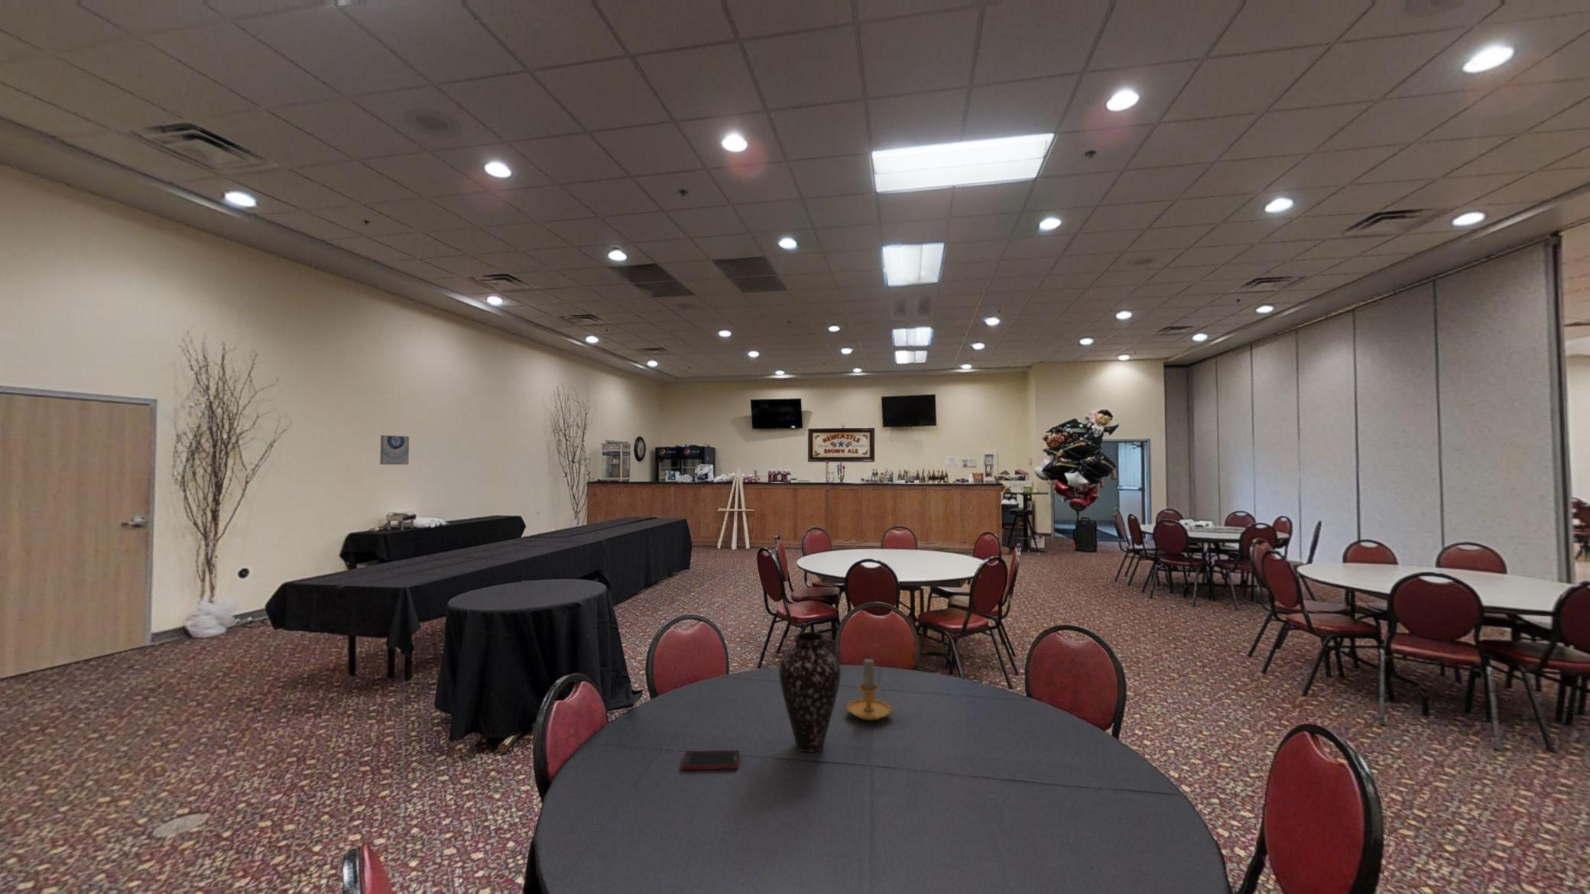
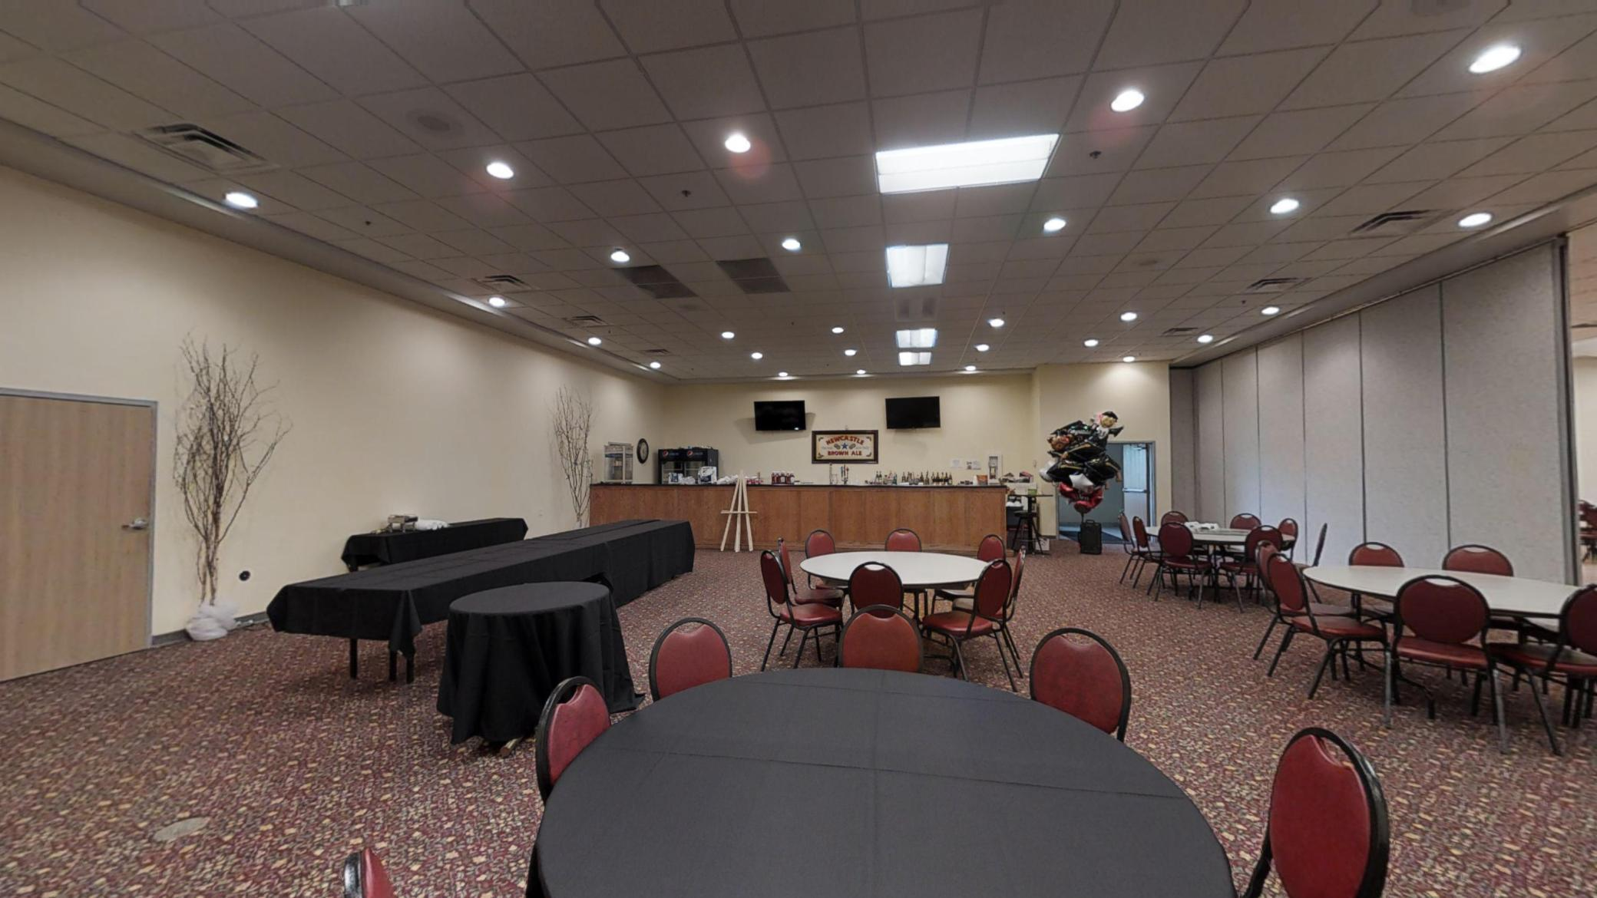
- wall art (394, 450)
- cell phone (711, 760)
- vase (809, 691)
- candle (874, 686)
